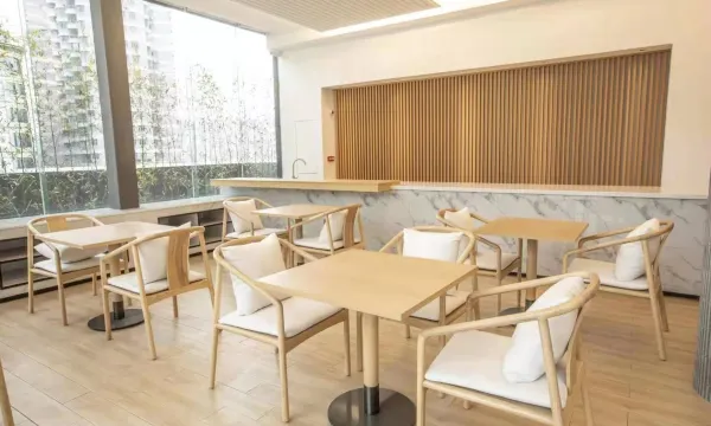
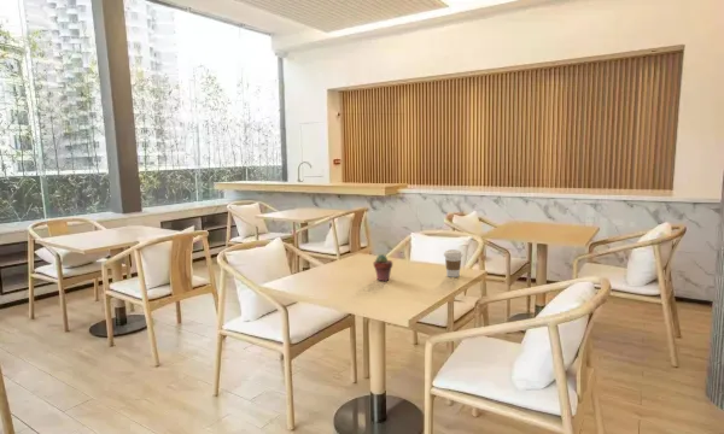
+ coffee cup (453, 263)
+ potted succulent (383, 266)
